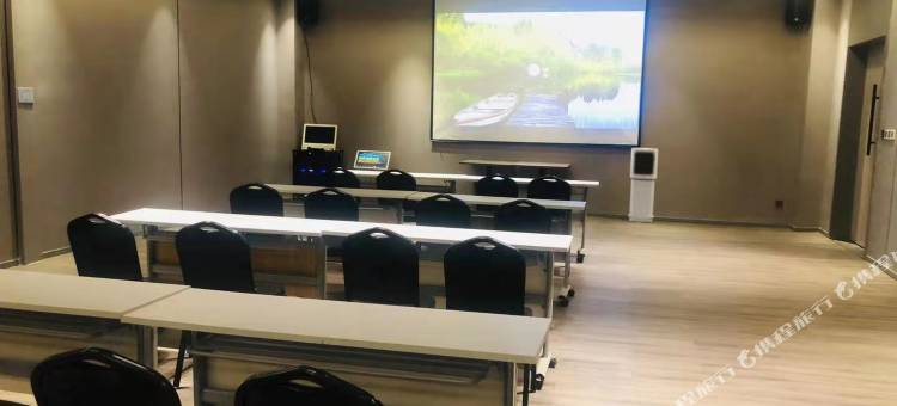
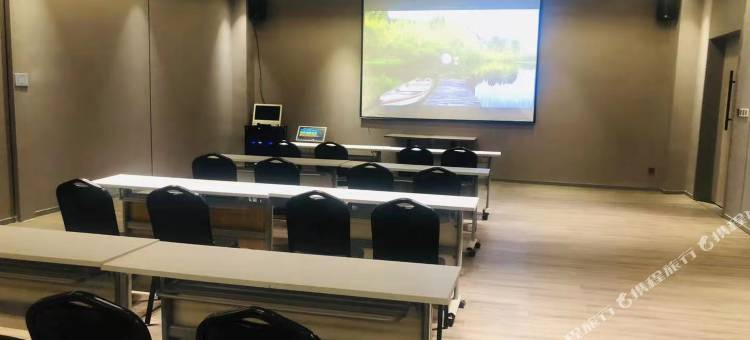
- air purifier (642, 184)
